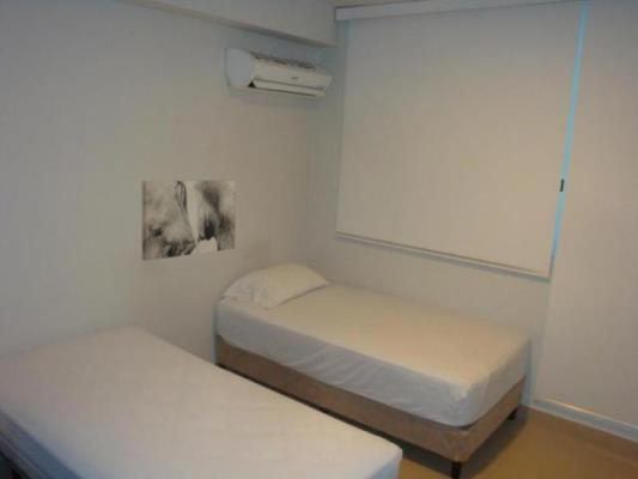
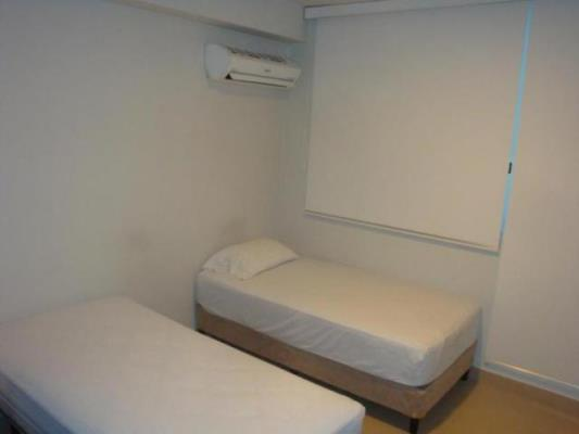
- wall art (192, 217)
